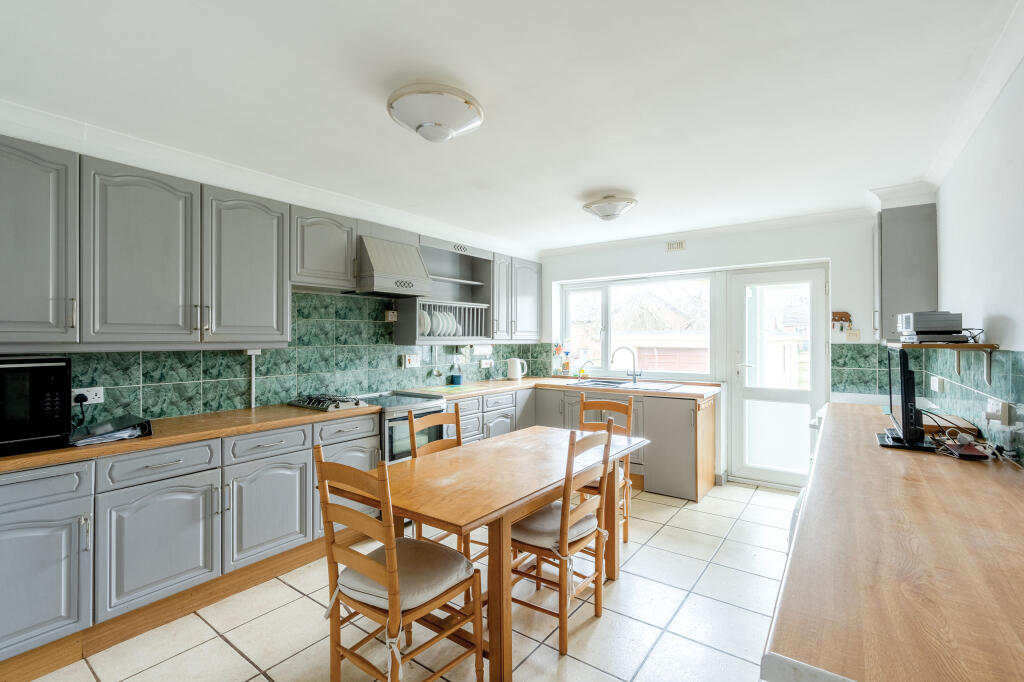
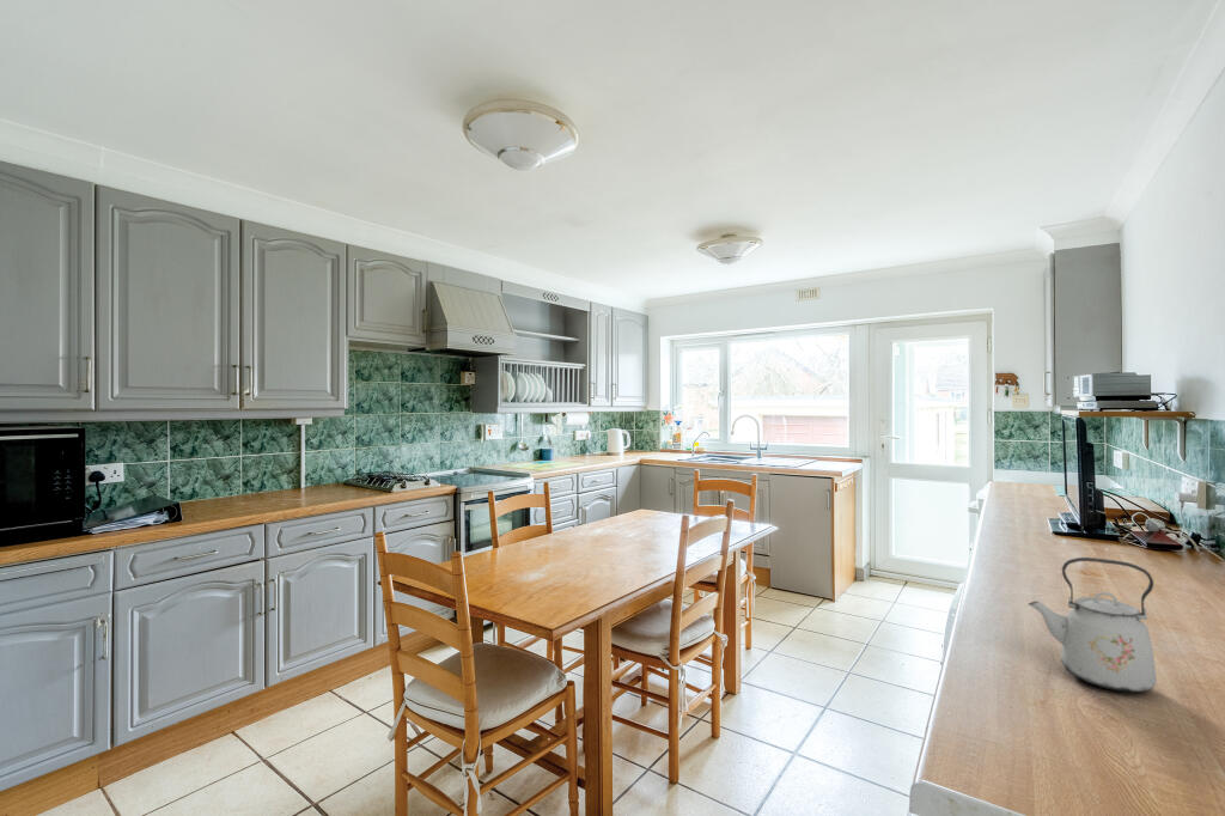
+ kettle (1087, 616)
